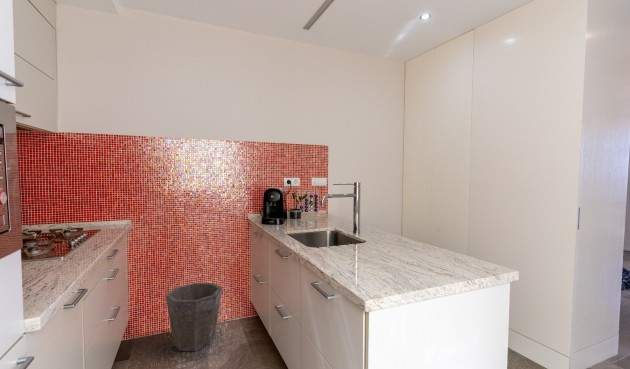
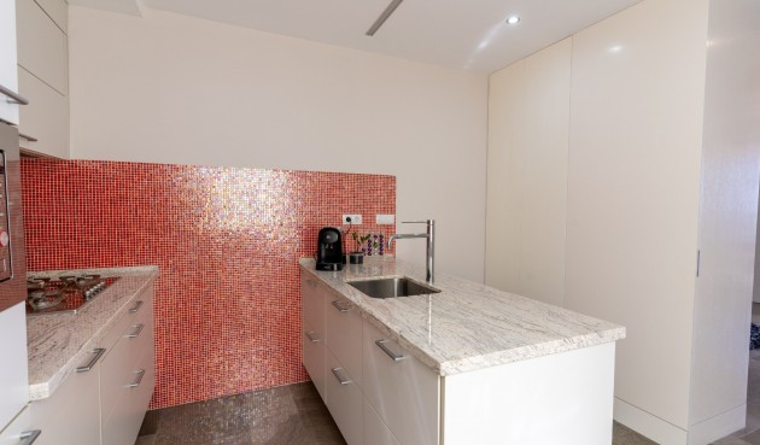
- waste bin (194, 316)
